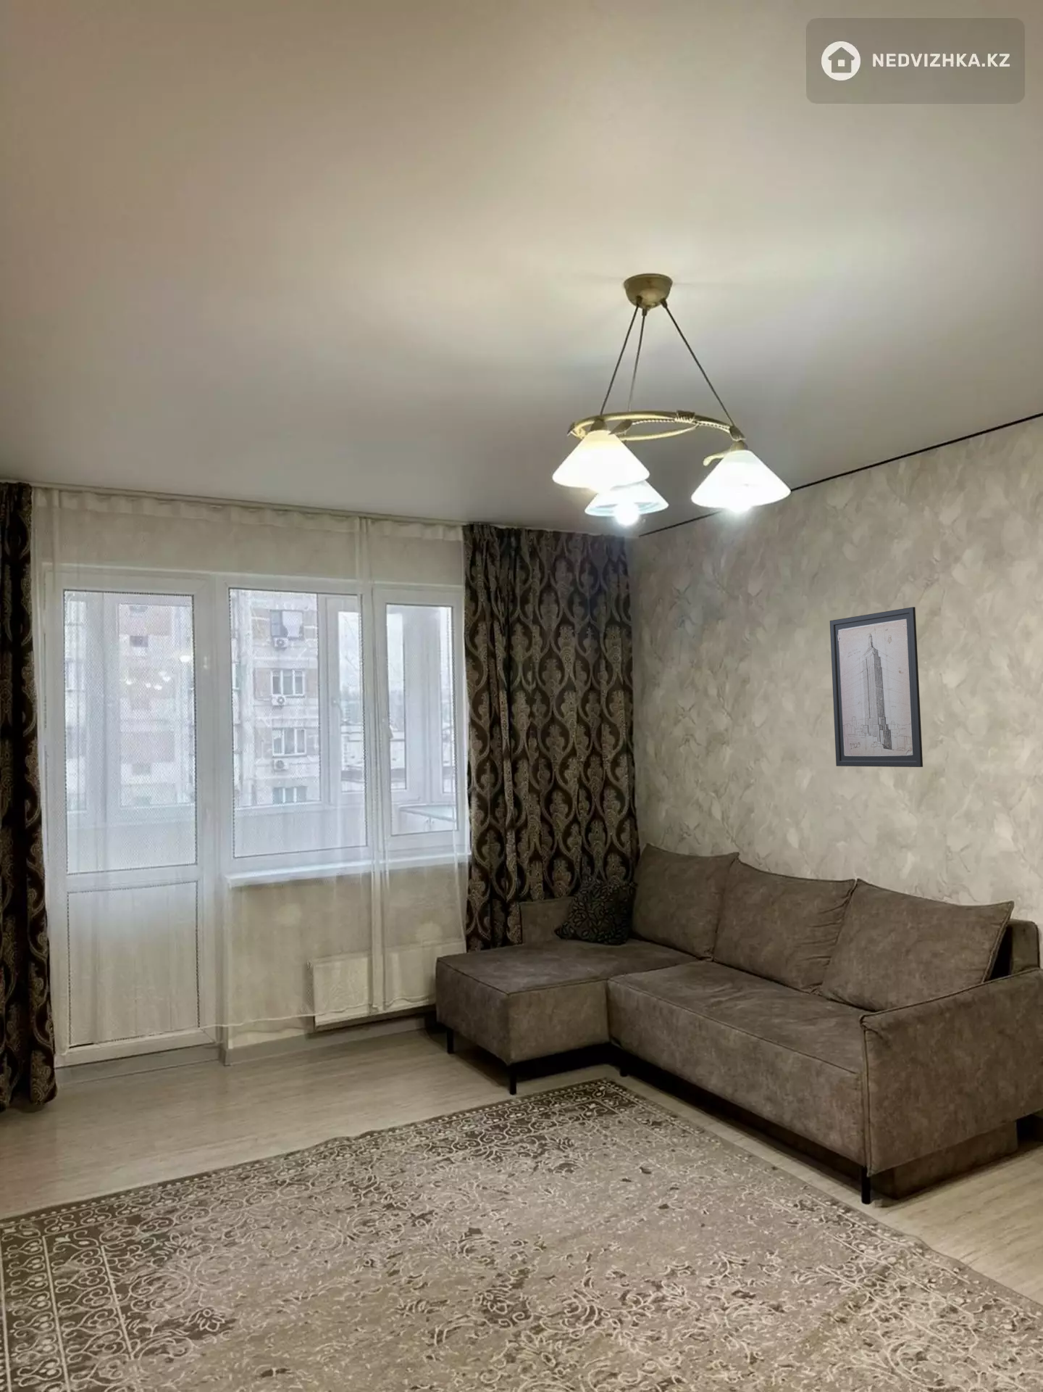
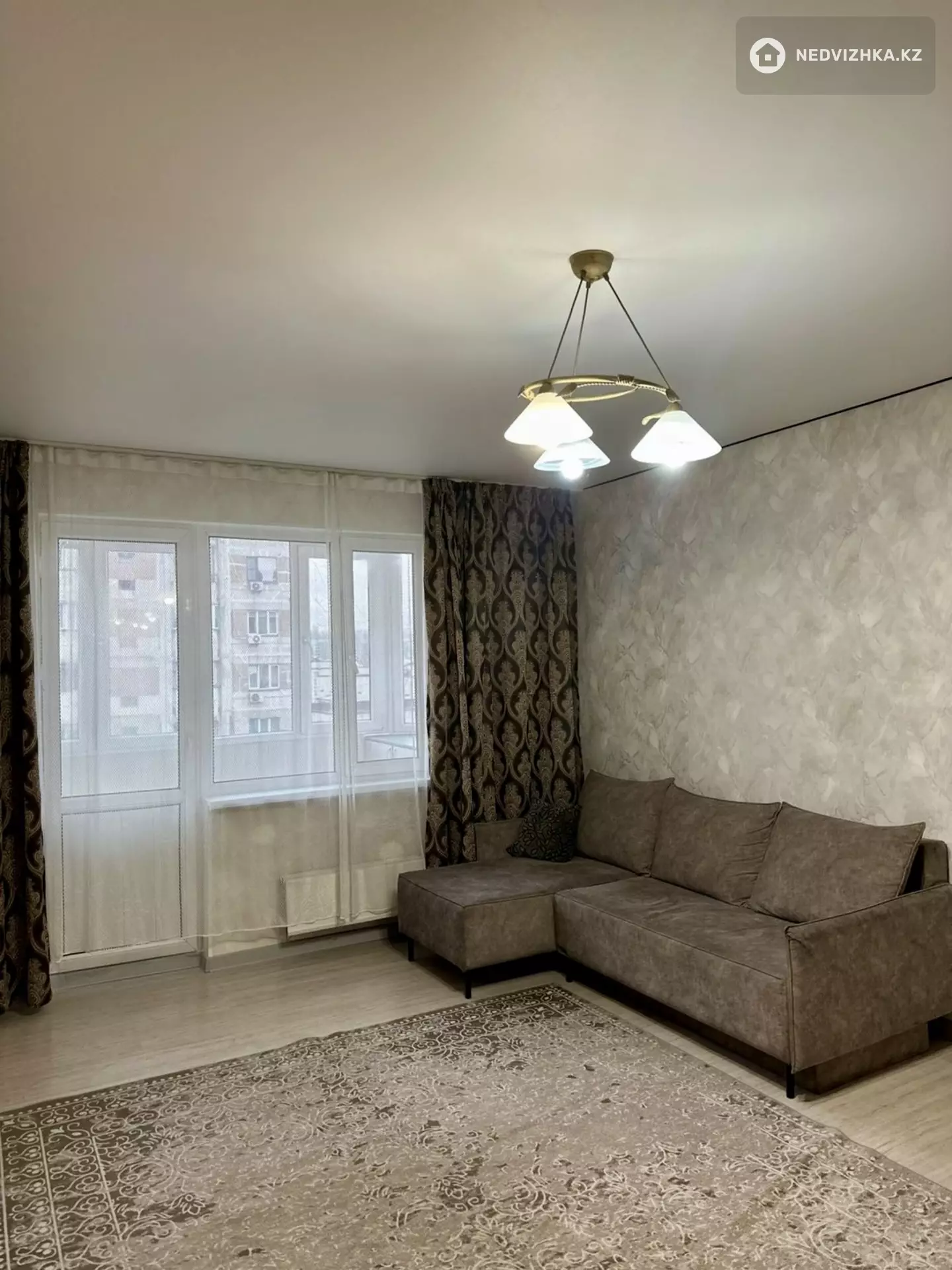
- wall art (873, 689)
